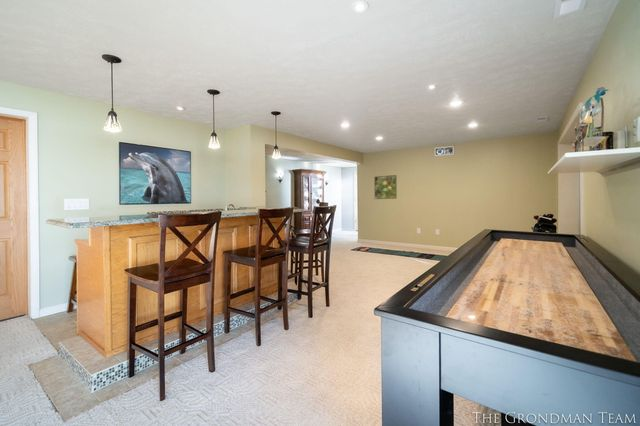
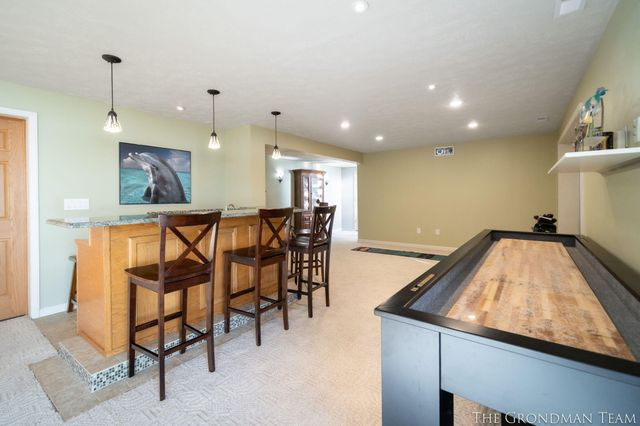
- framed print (385, 187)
